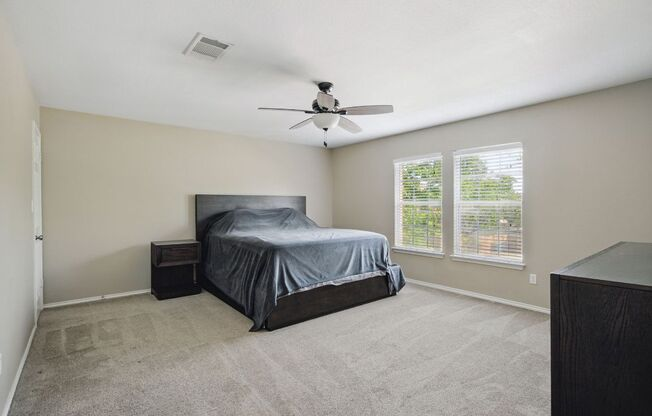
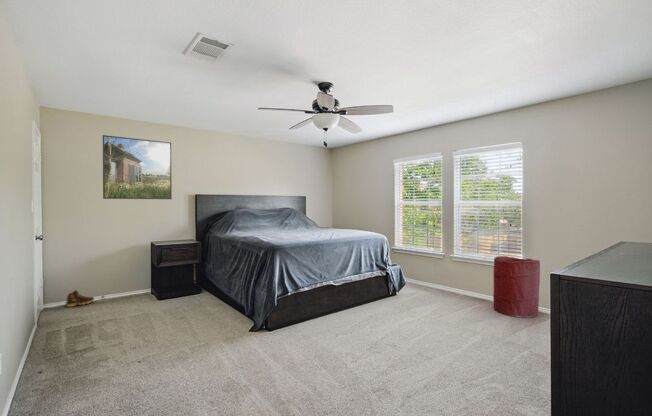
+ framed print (139, 169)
+ laundry hamper (516, 284)
+ shoe (79, 297)
